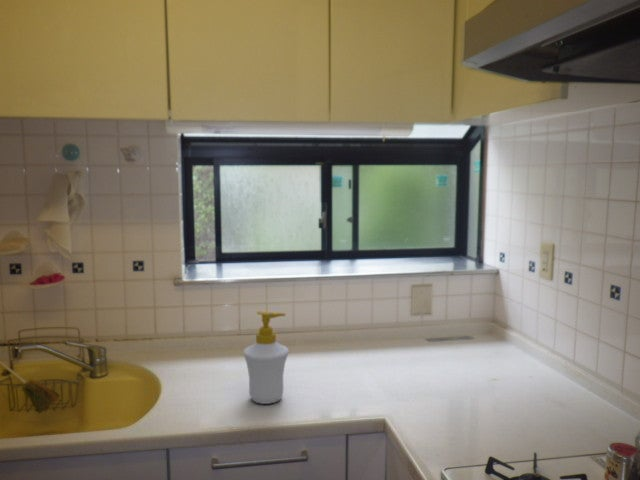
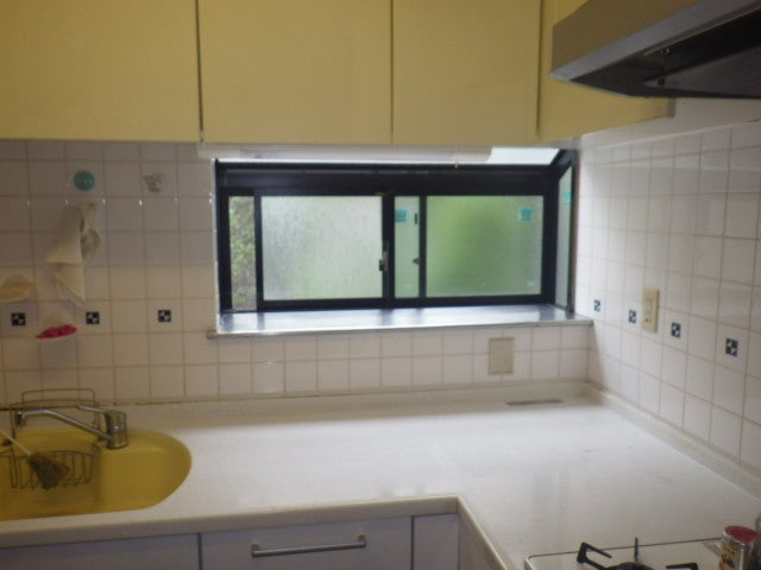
- soap bottle (266, 355)
